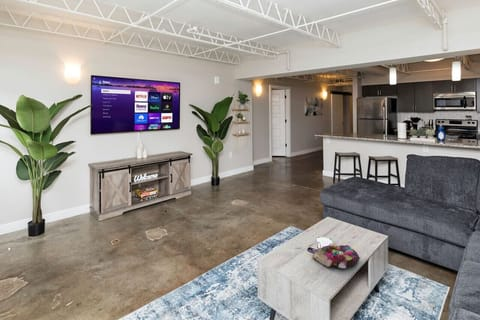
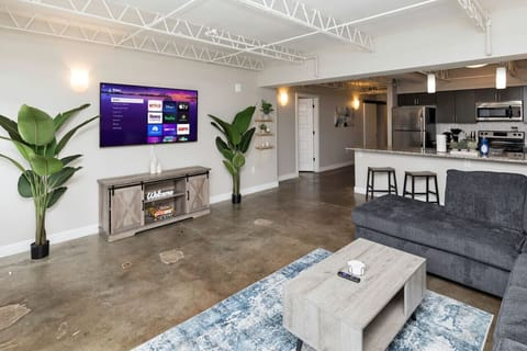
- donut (336, 253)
